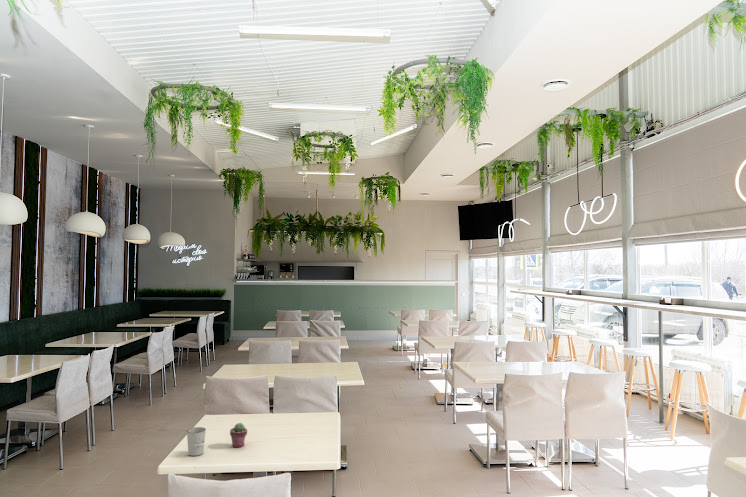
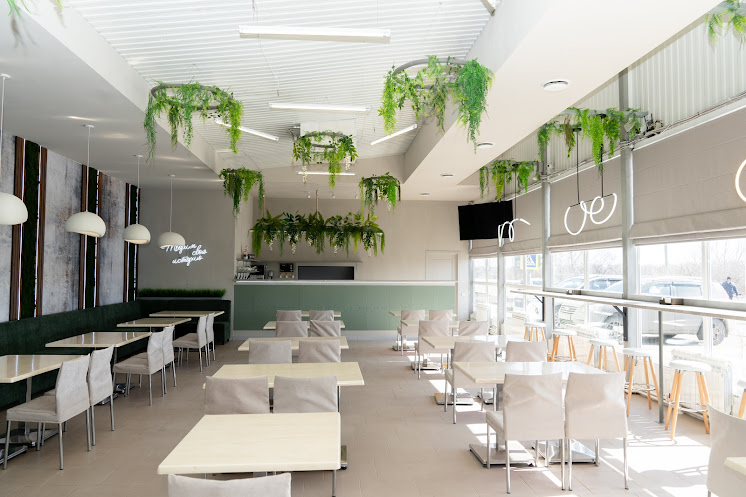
- cup (196, 442)
- potted succulent (238, 434)
